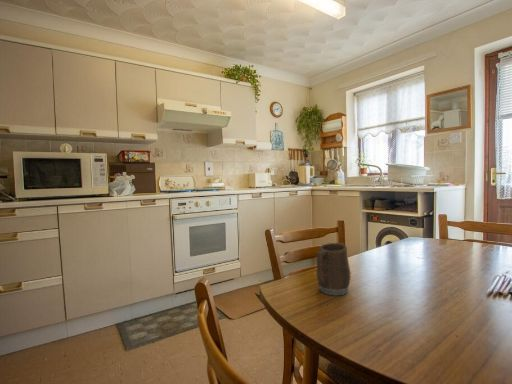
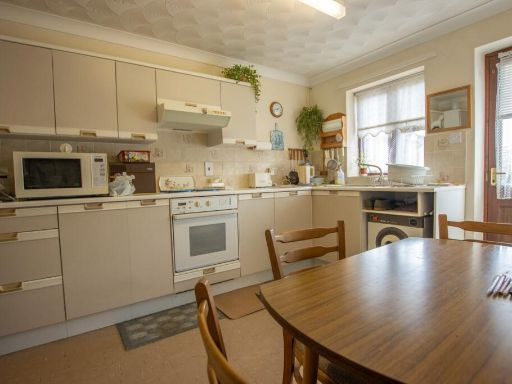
- mug (331, 268)
